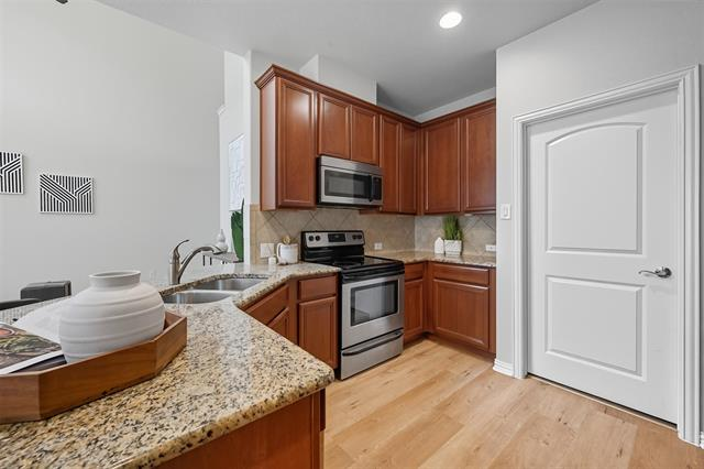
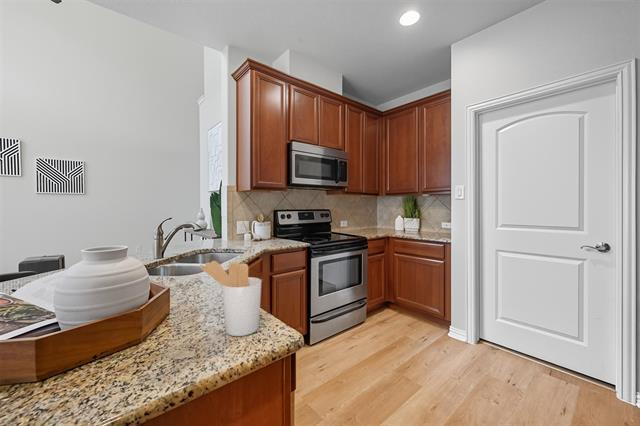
+ utensil holder (232, 294)
